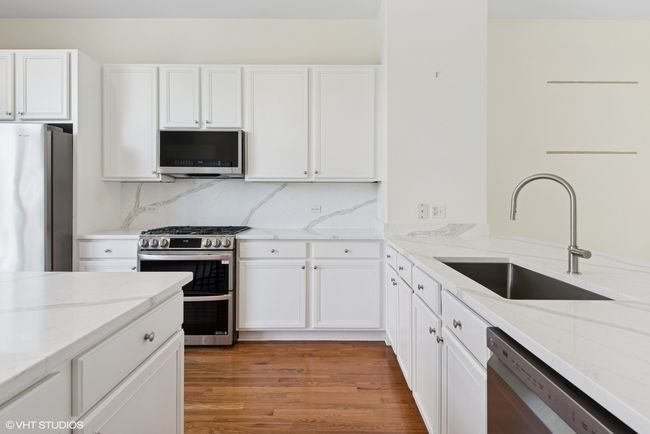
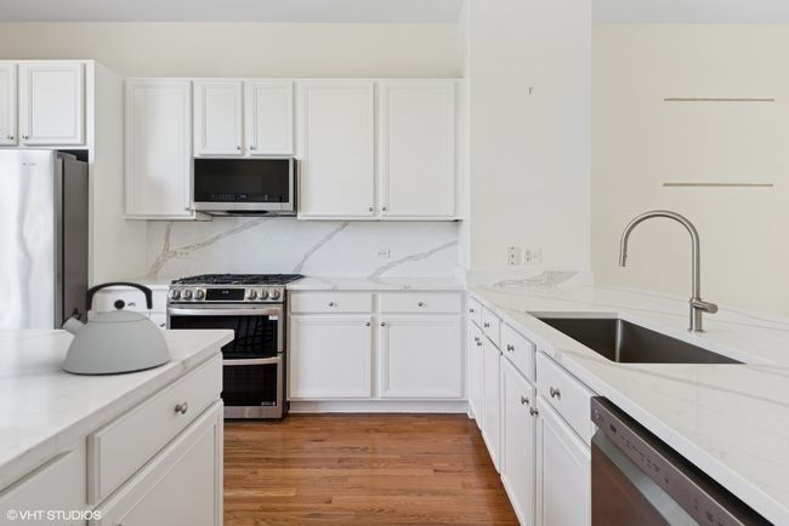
+ kettle (117, 322)
